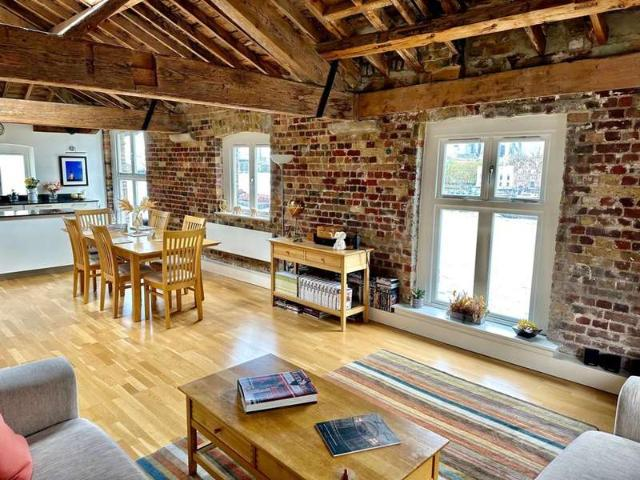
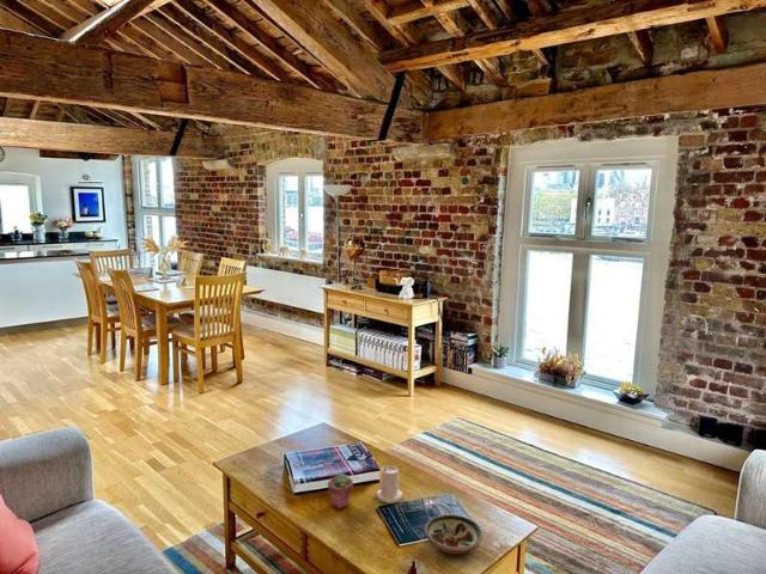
+ decorative bowl (452, 537)
+ potted succulent (340, 488)
+ candle (389, 481)
